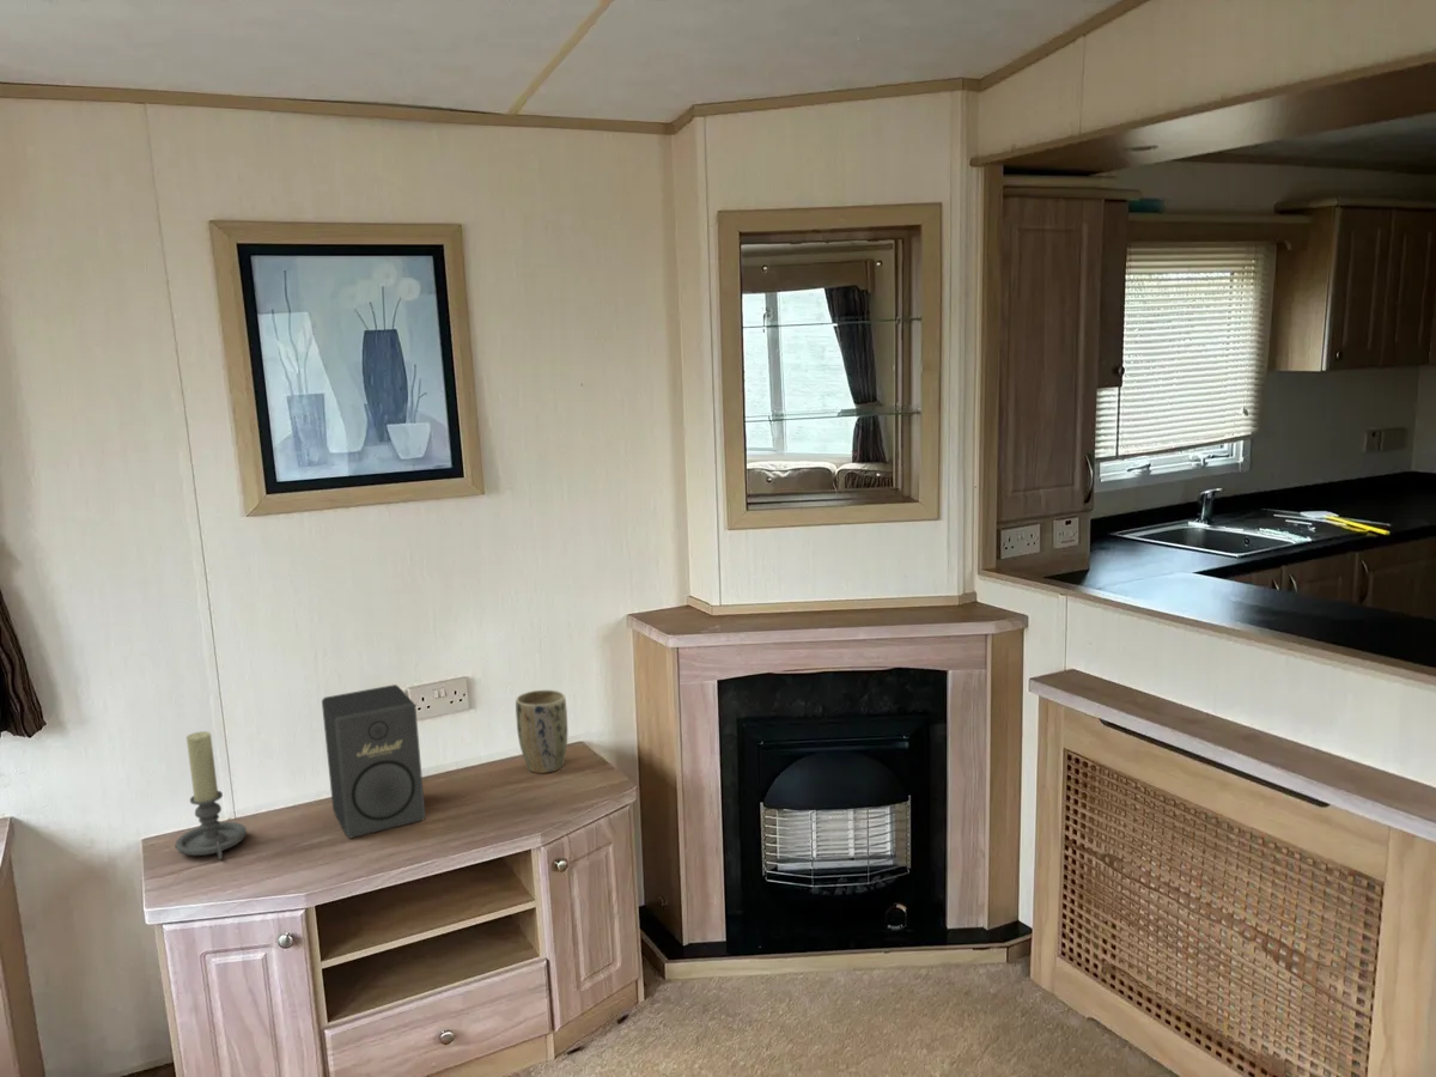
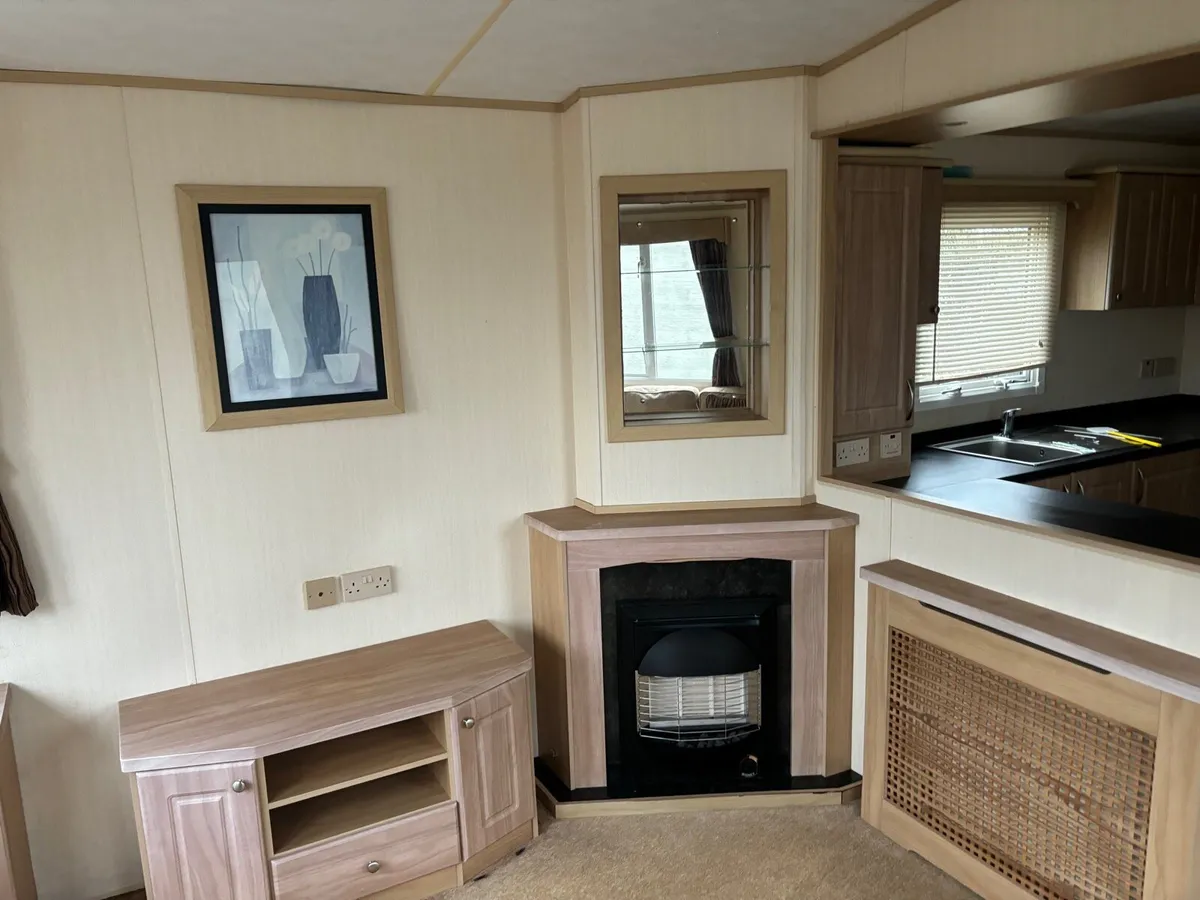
- speaker (373, 760)
- plant pot (542, 731)
- candle holder (206, 791)
